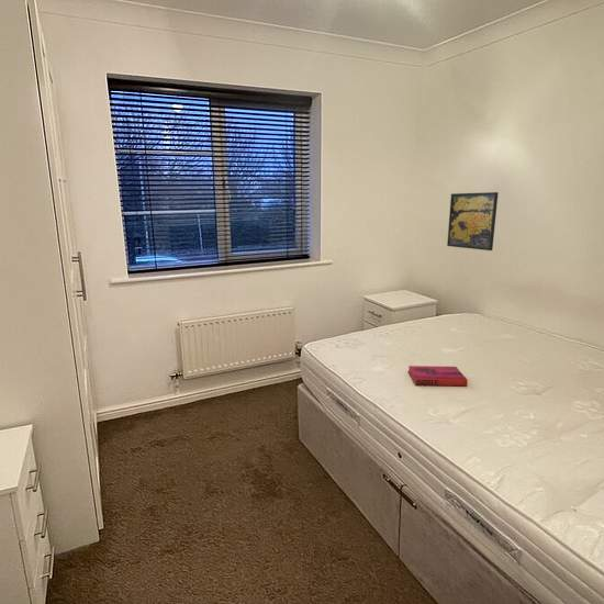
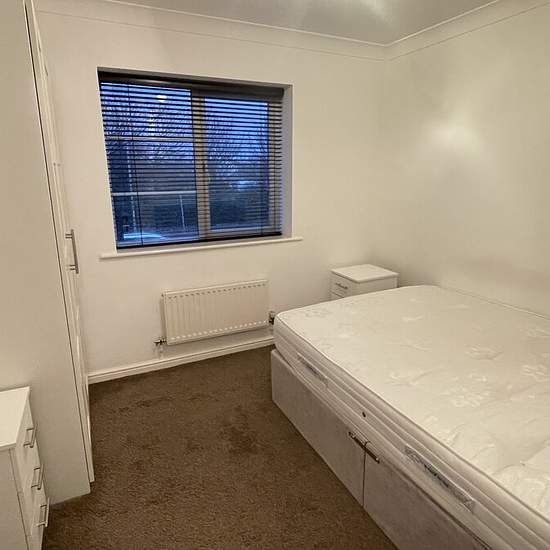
- hardback book (436, 376)
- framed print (470, 221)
